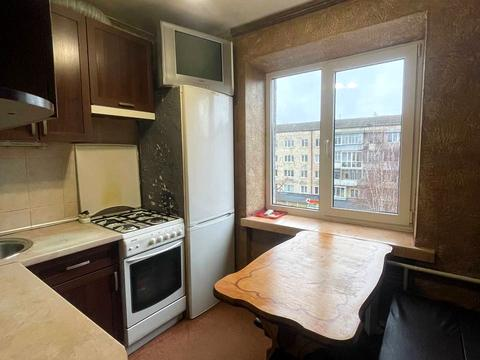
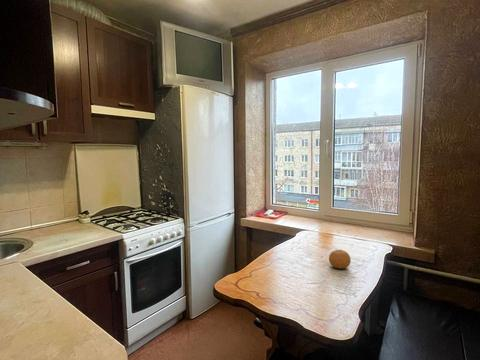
+ fruit (339, 259)
